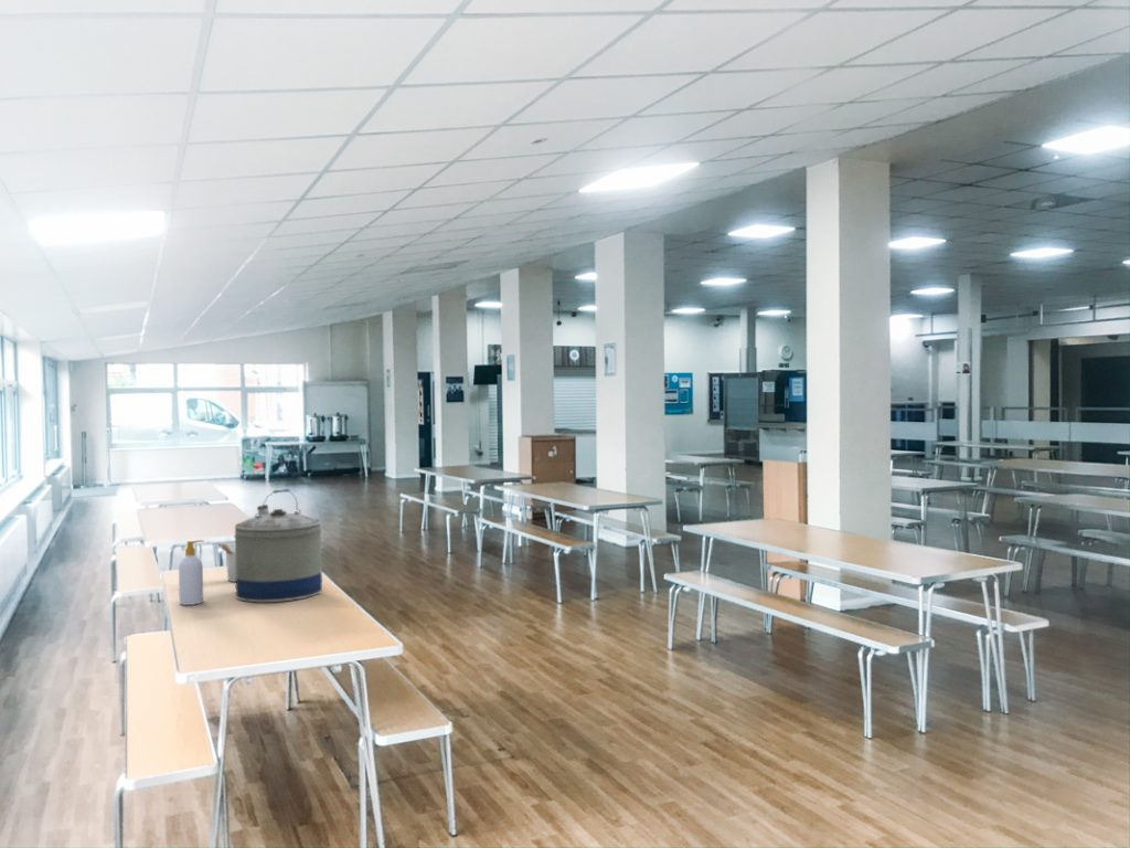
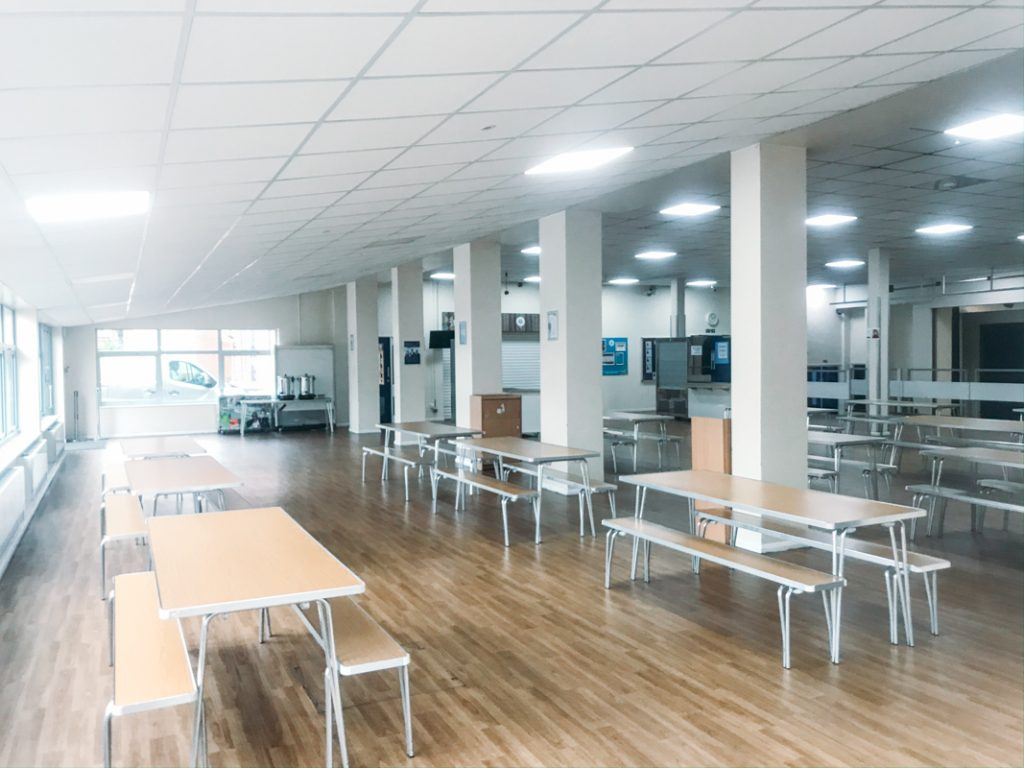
- soap bottle (191, 571)
- utensil holder (233, 560)
- water jug (278, 540)
